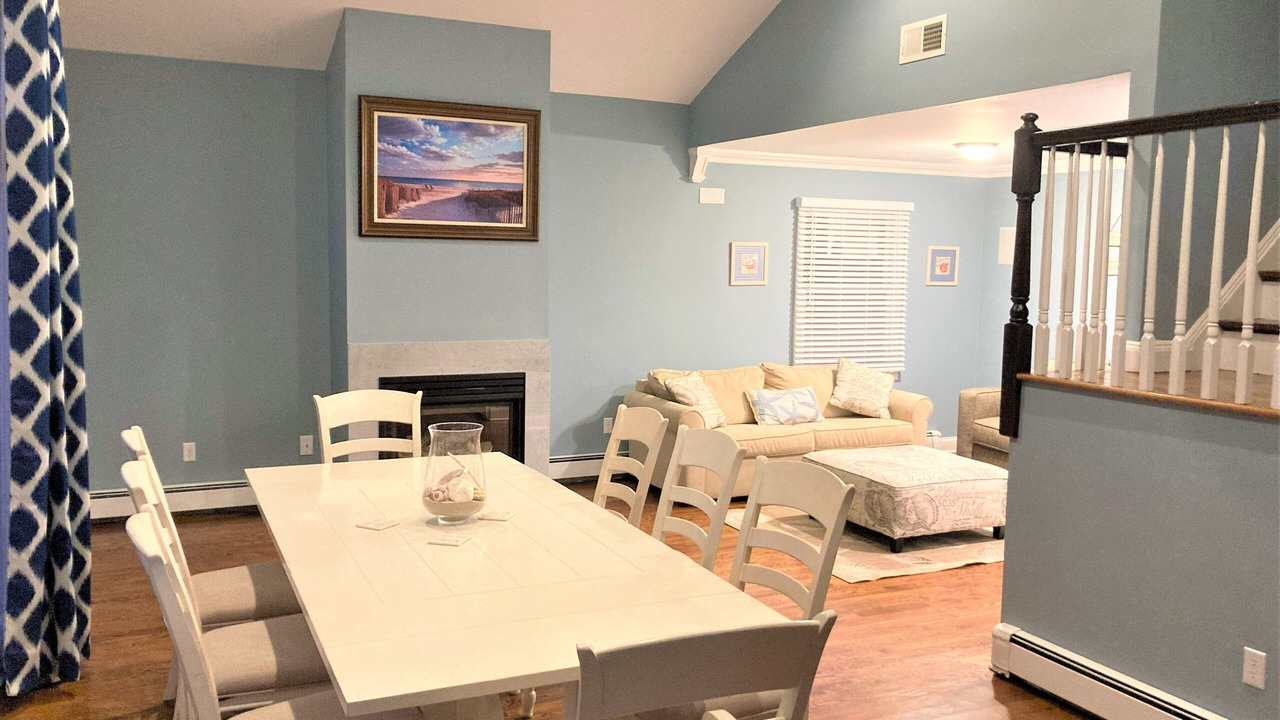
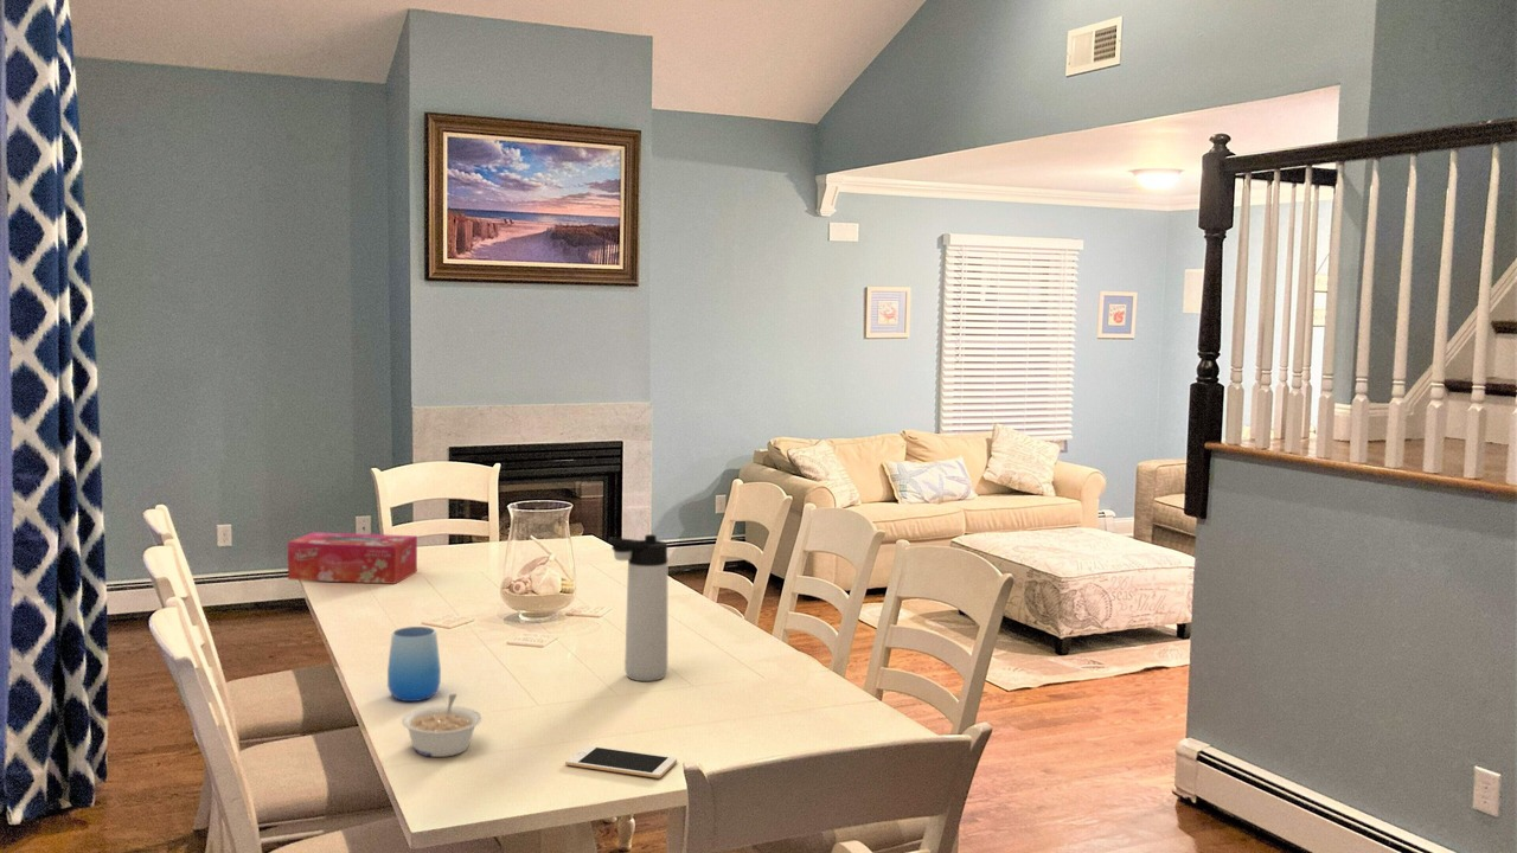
+ cup (414, 663)
+ thermos bottle (638, 607)
+ legume (440, 729)
+ cell phone (621, 761)
+ tissue box (353, 557)
